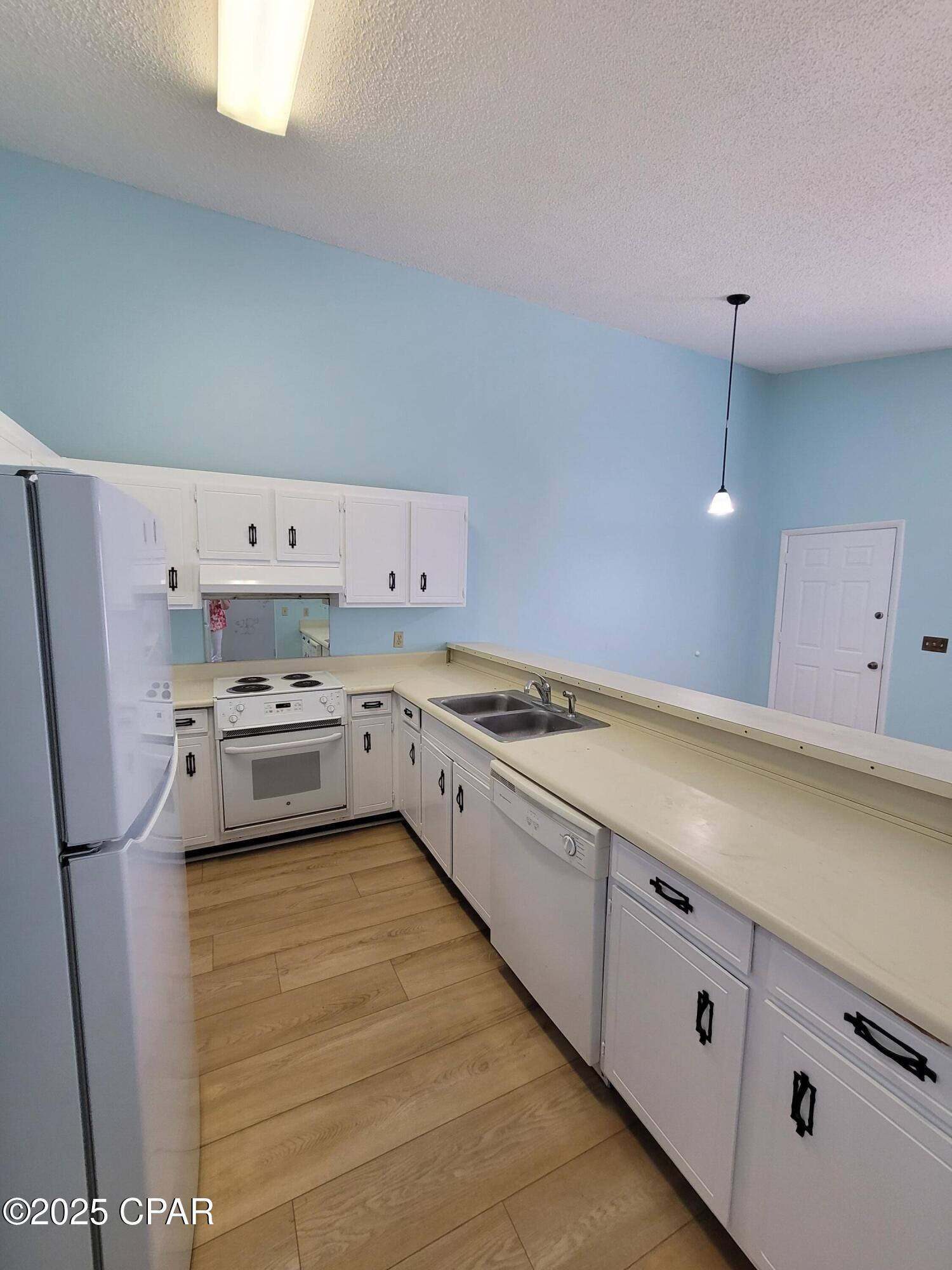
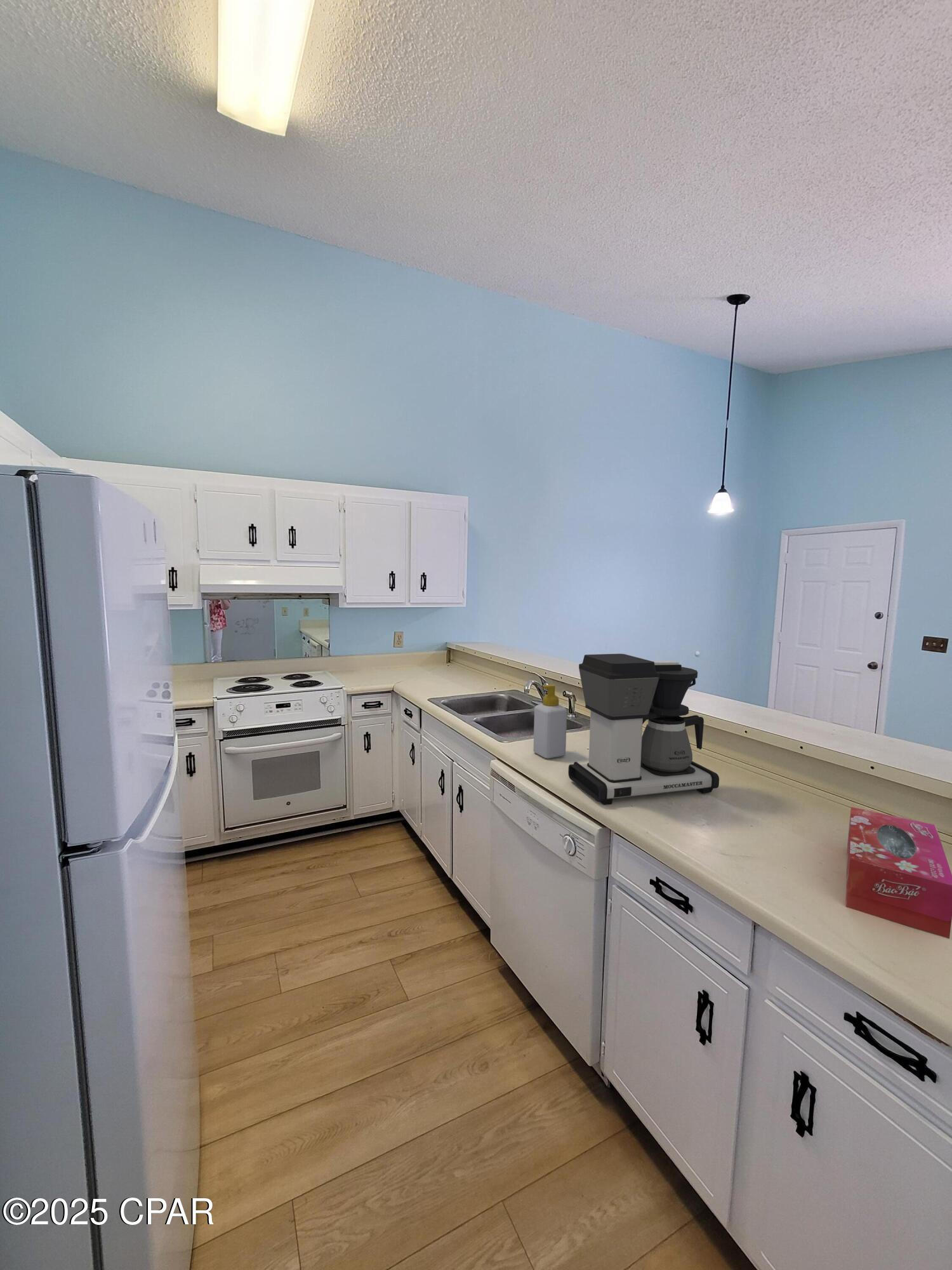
+ coffee maker (644, 721)
+ tissue box (893, 863)
+ soap bottle (550, 719)
